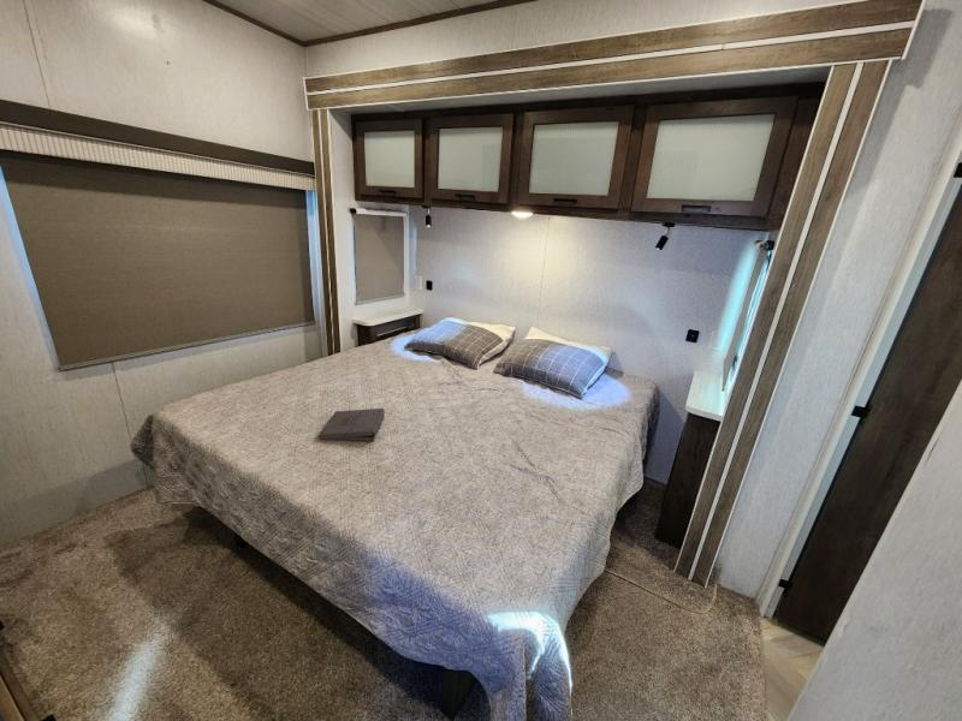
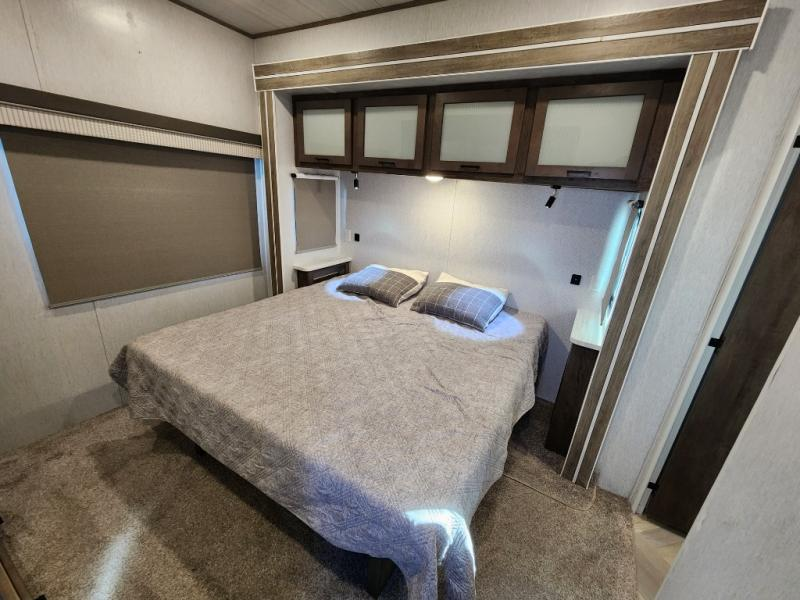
- pizza box (354, 422)
